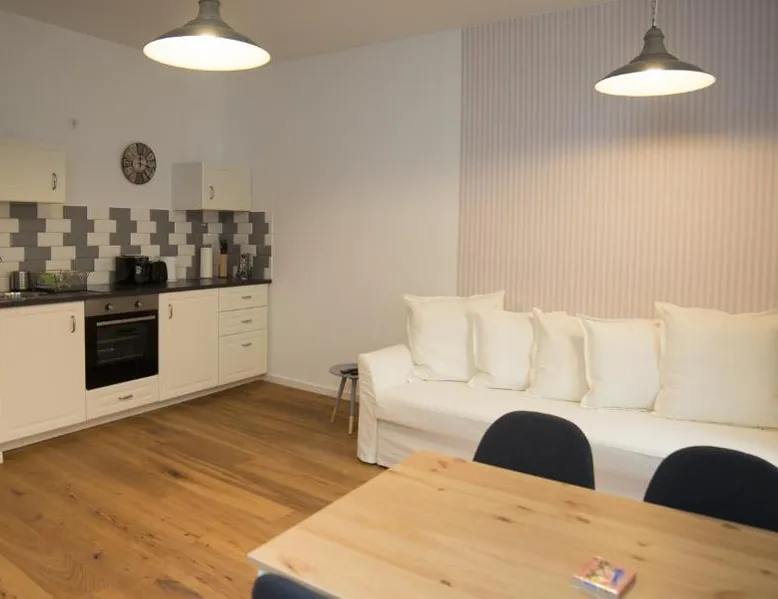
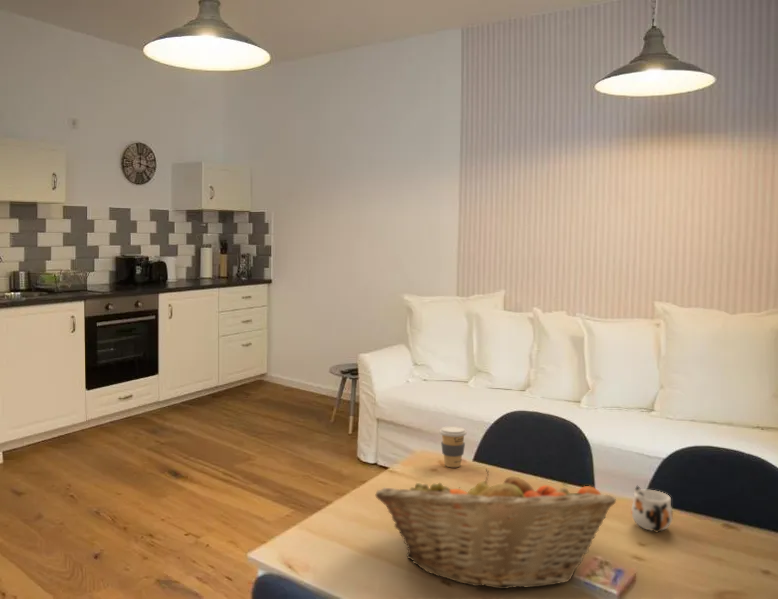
+ mug (653, 510)
+ fruit basket (492, 514)
+ coffee cup (452, 446)
